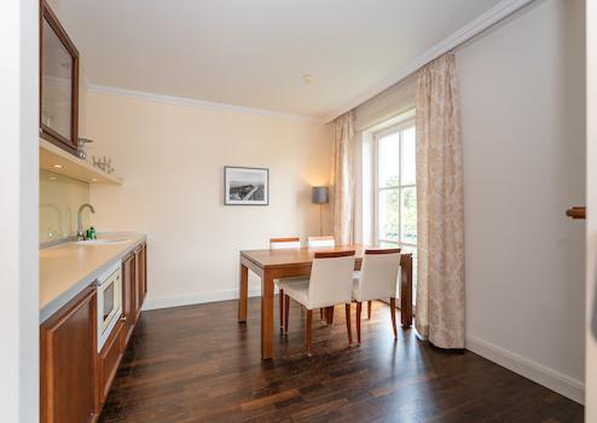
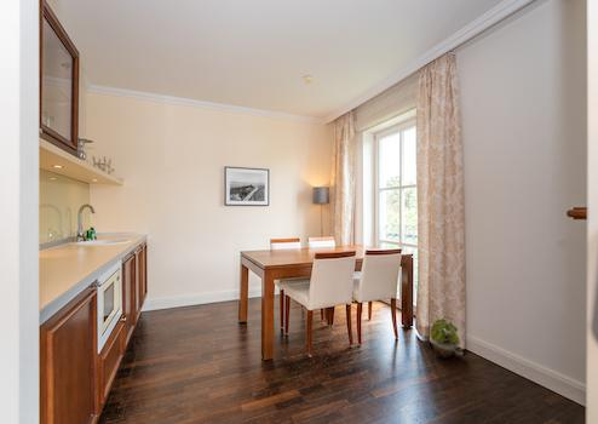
+ potted plant (447, 337)
